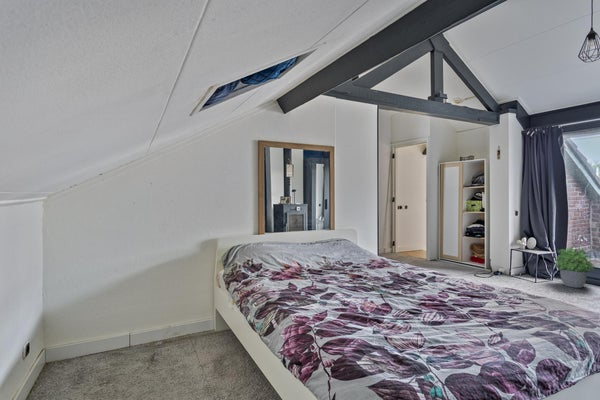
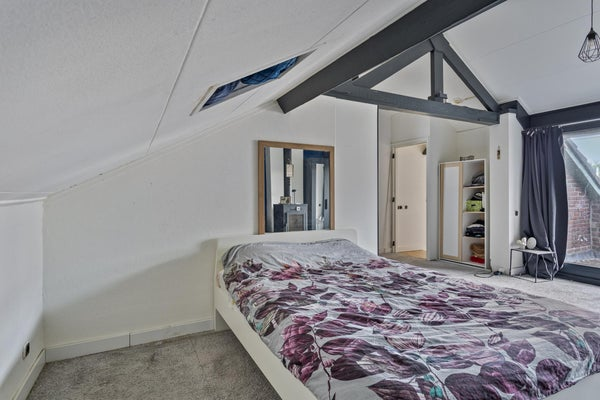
- potted plant (573, 266)
